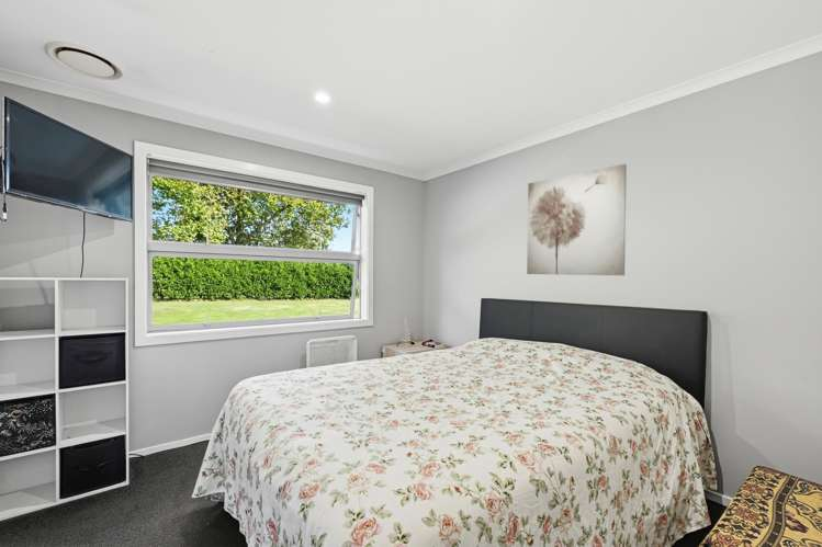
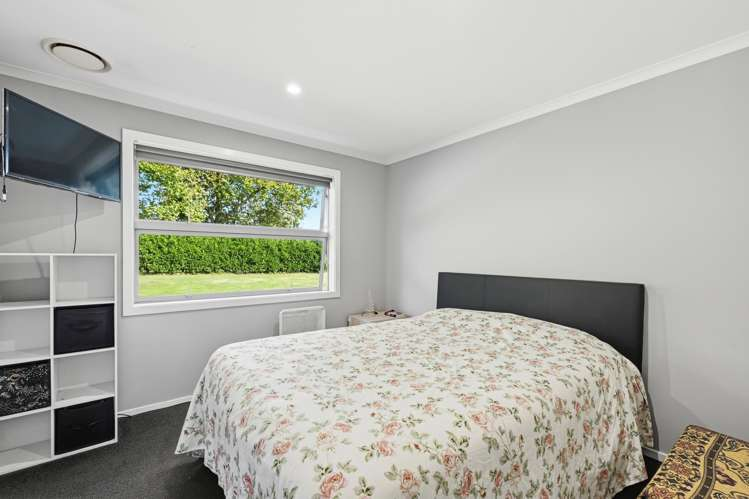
- wall art (571, 225)
